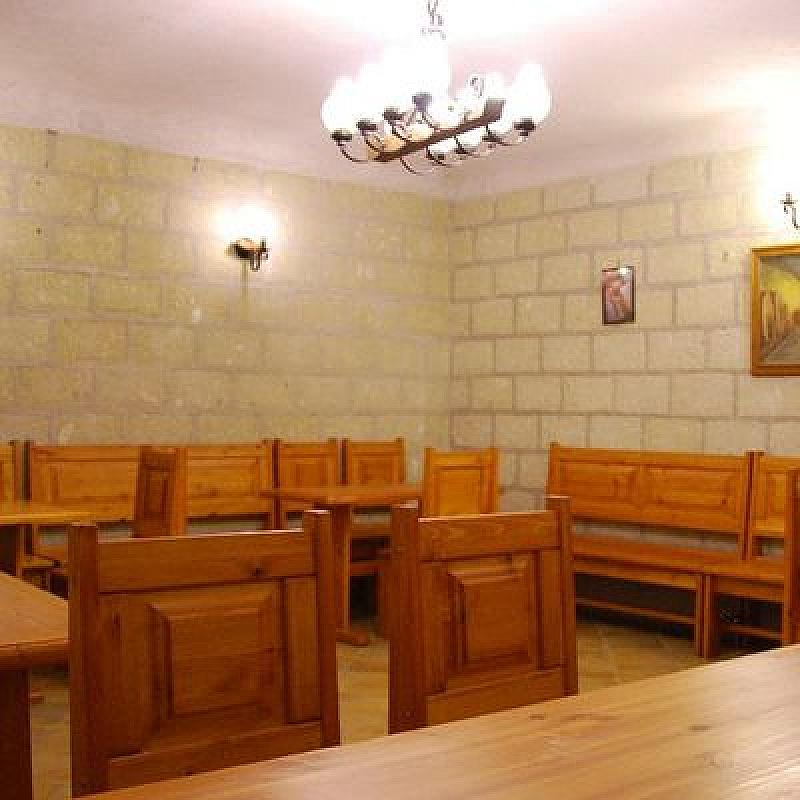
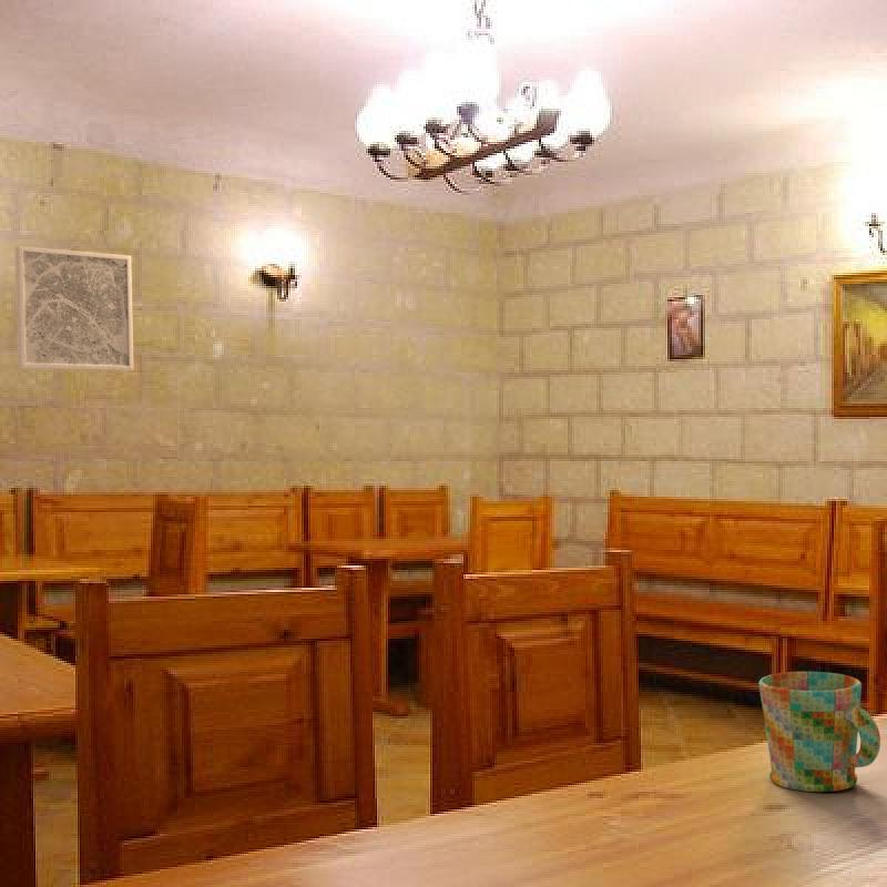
+ wall art (75, 310)
+ mug (822, 732)
